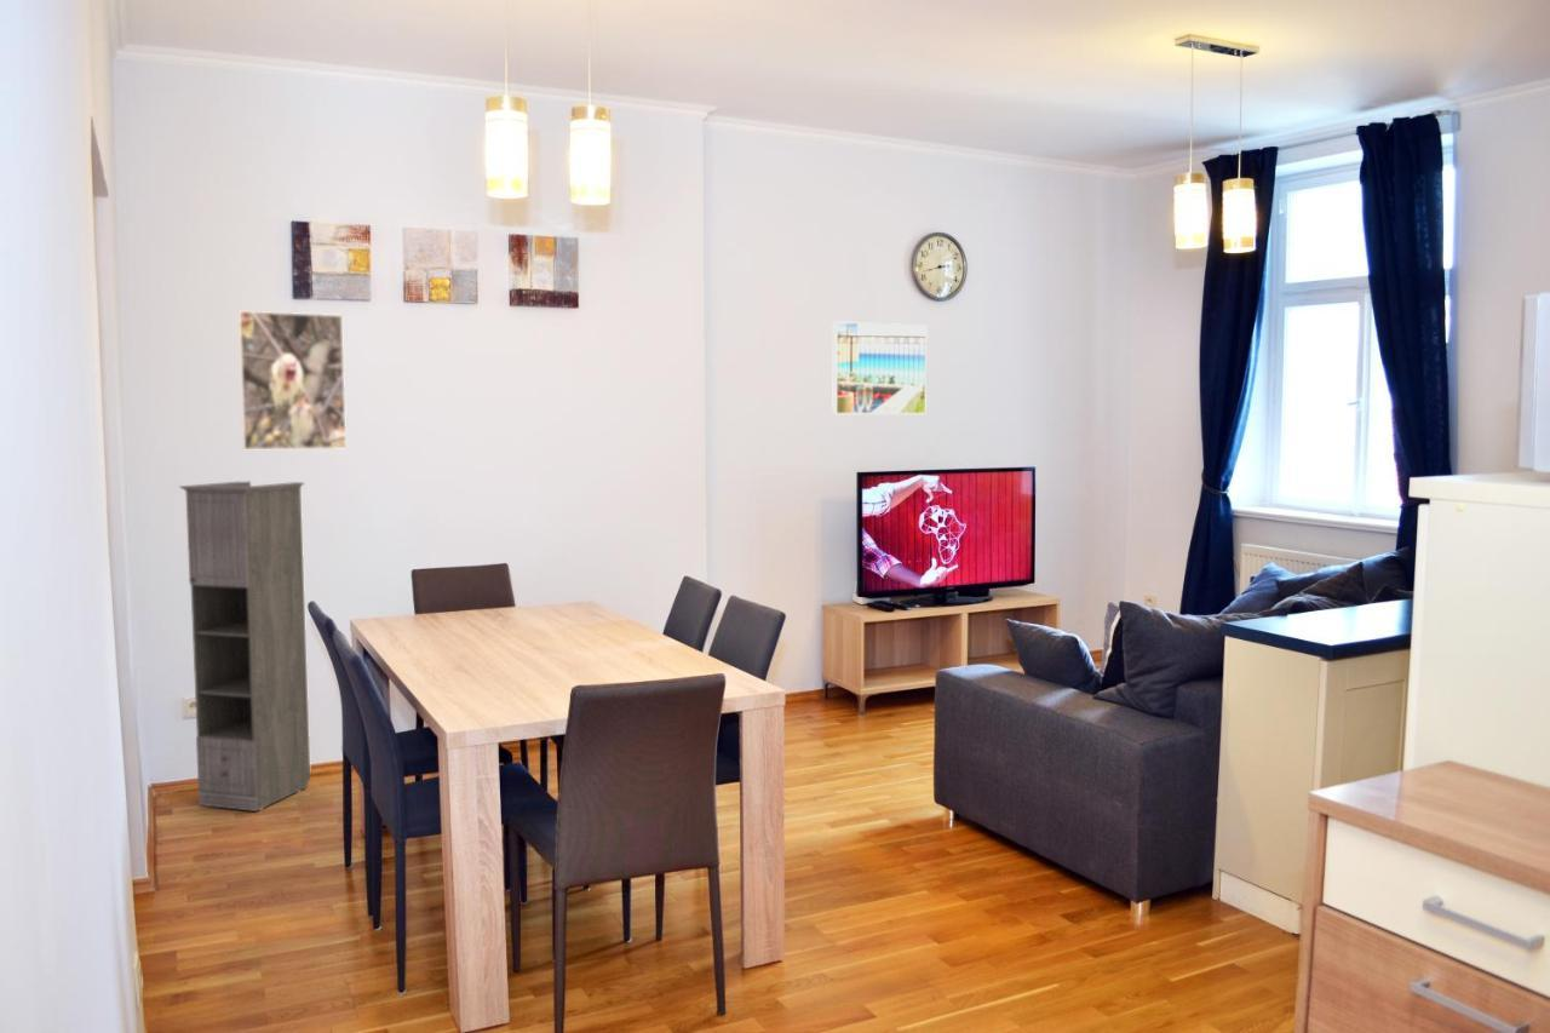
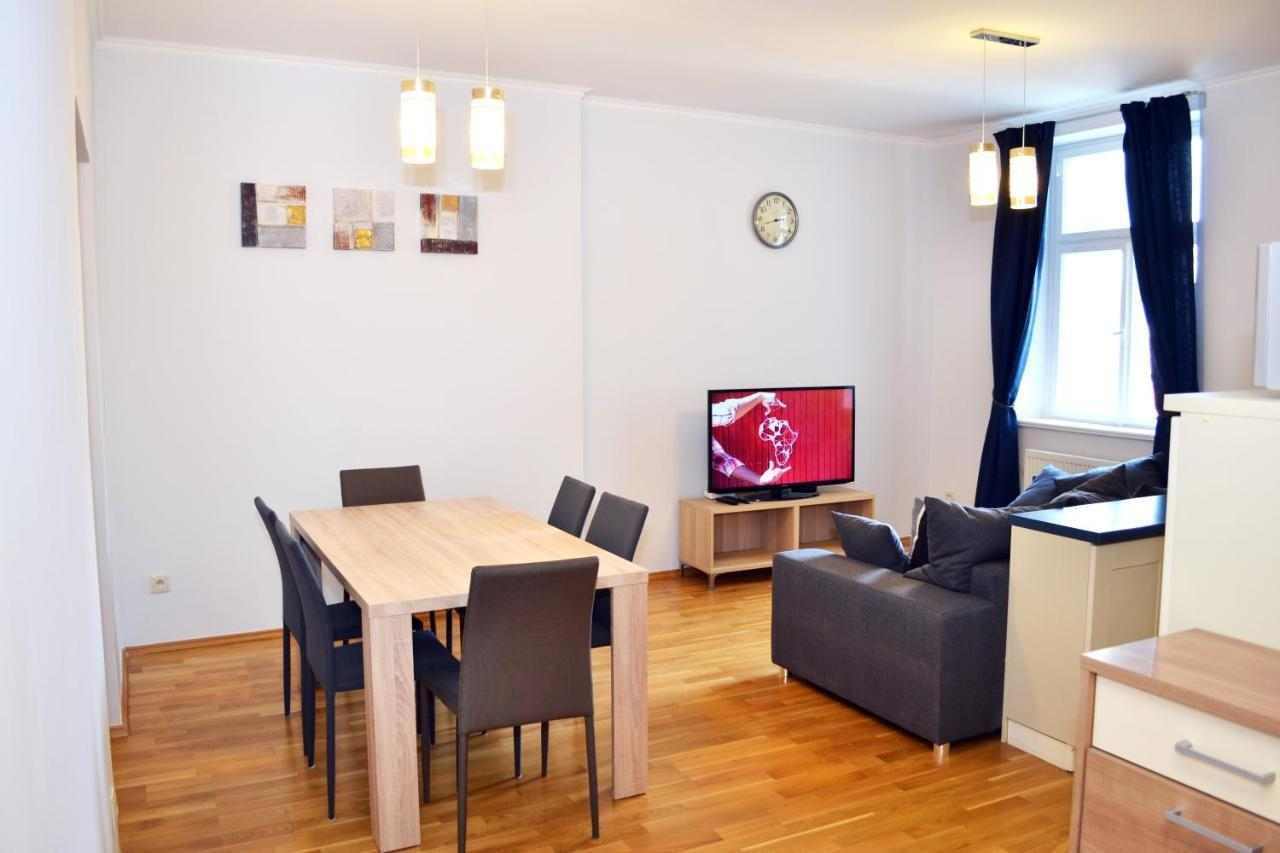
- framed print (293, 381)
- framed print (880, 368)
- storage cabinet (248, 642)
